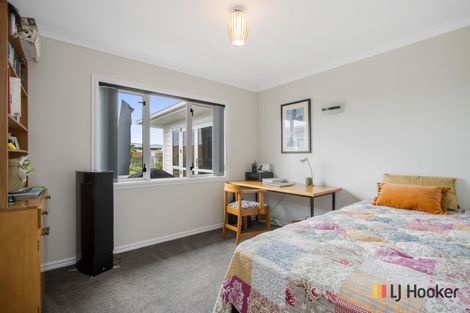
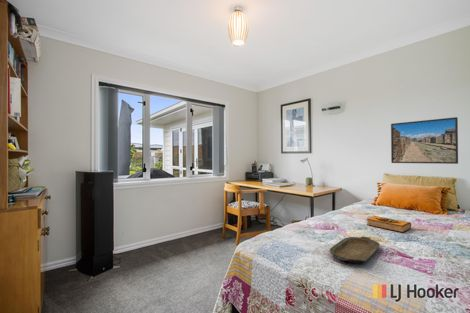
+ hardback book (388, 223)
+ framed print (421, 142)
+ serving tray (355, 249)
